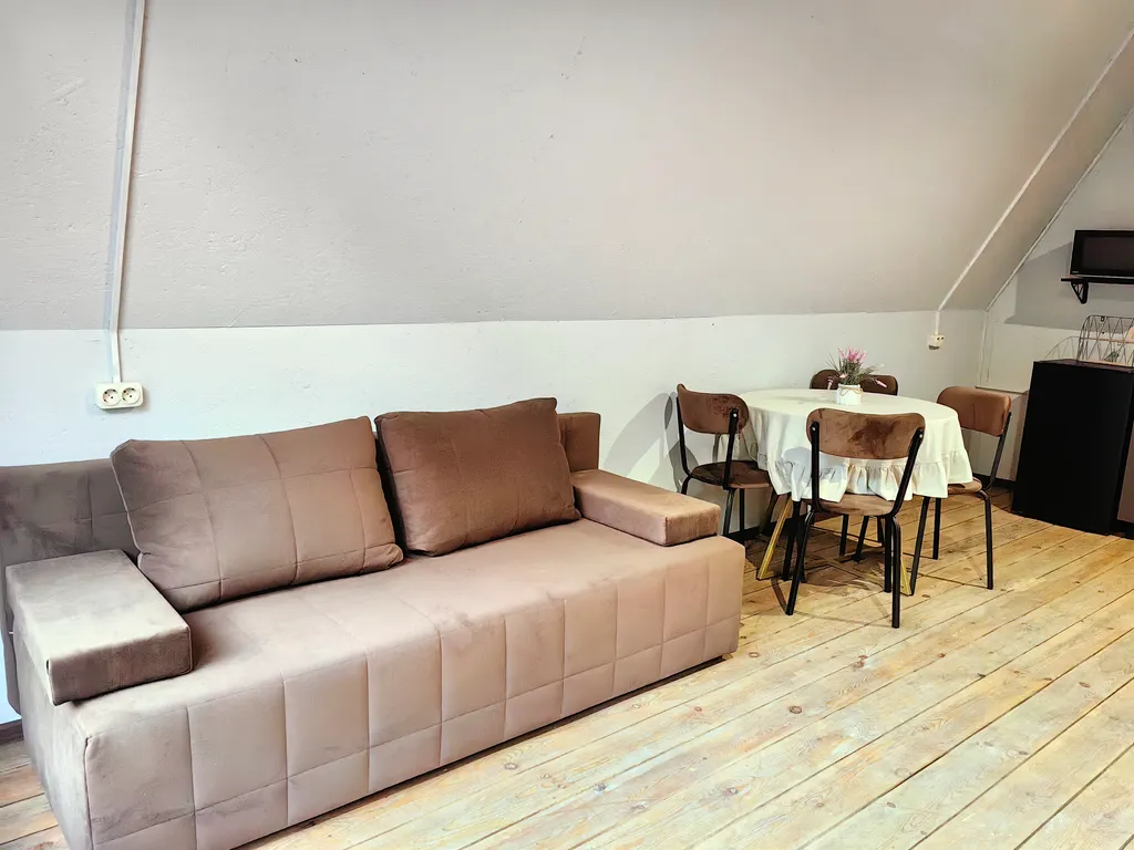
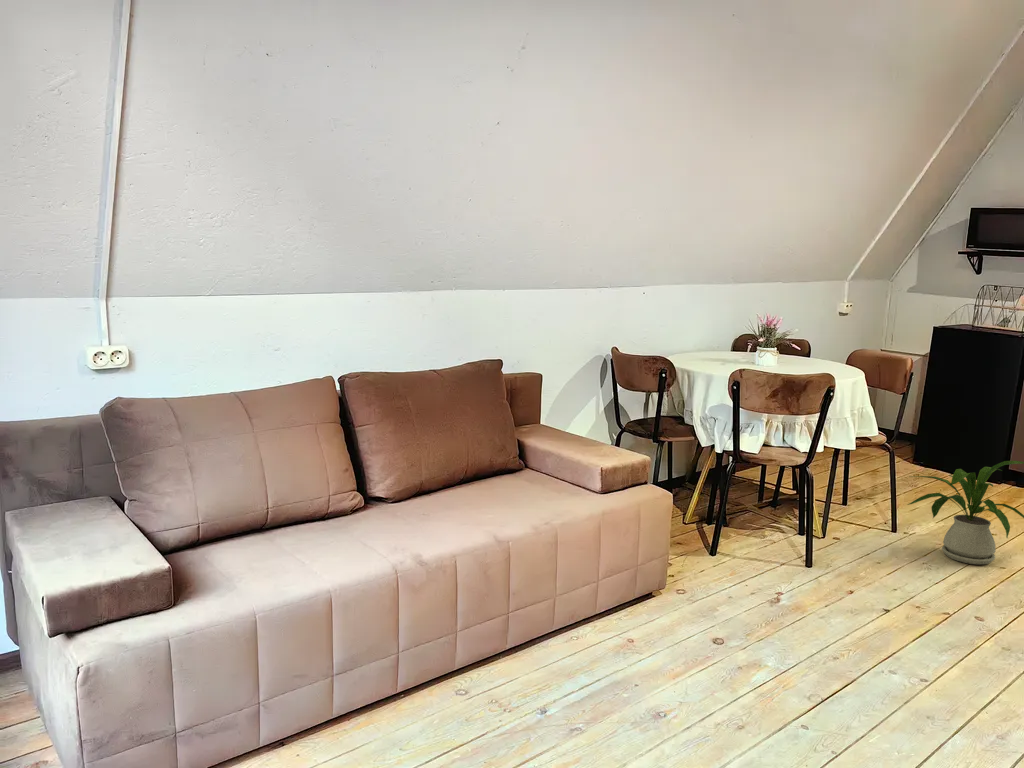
+ house plant (965, 503)
